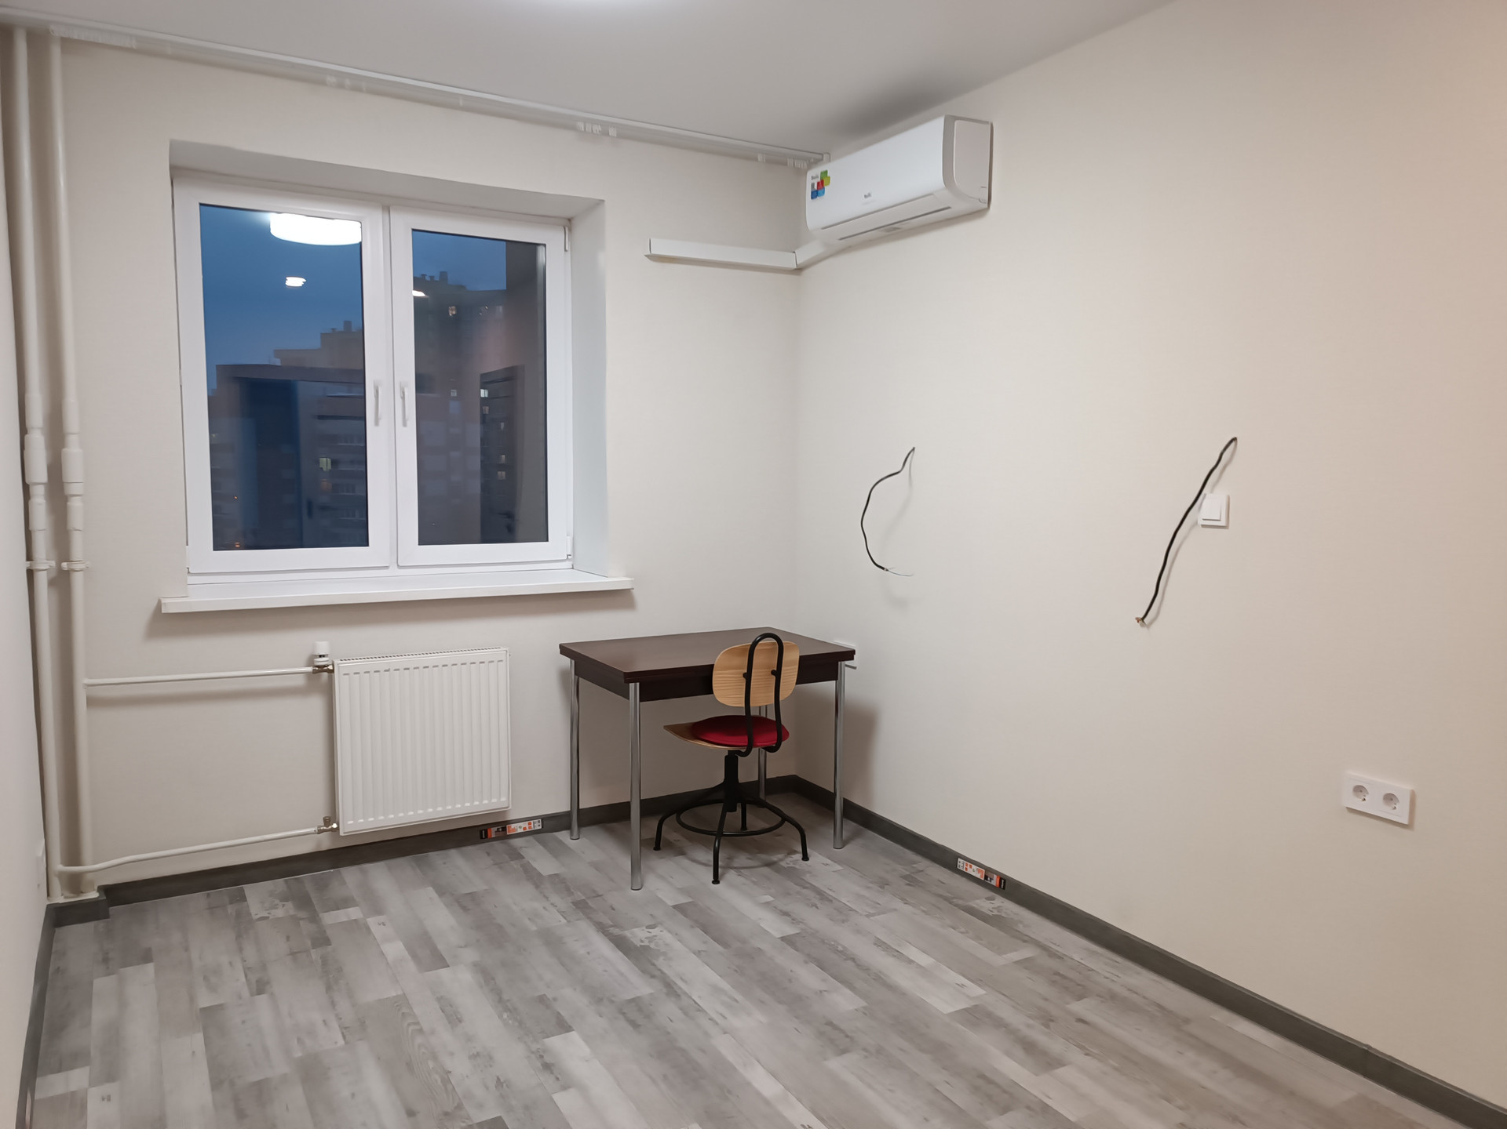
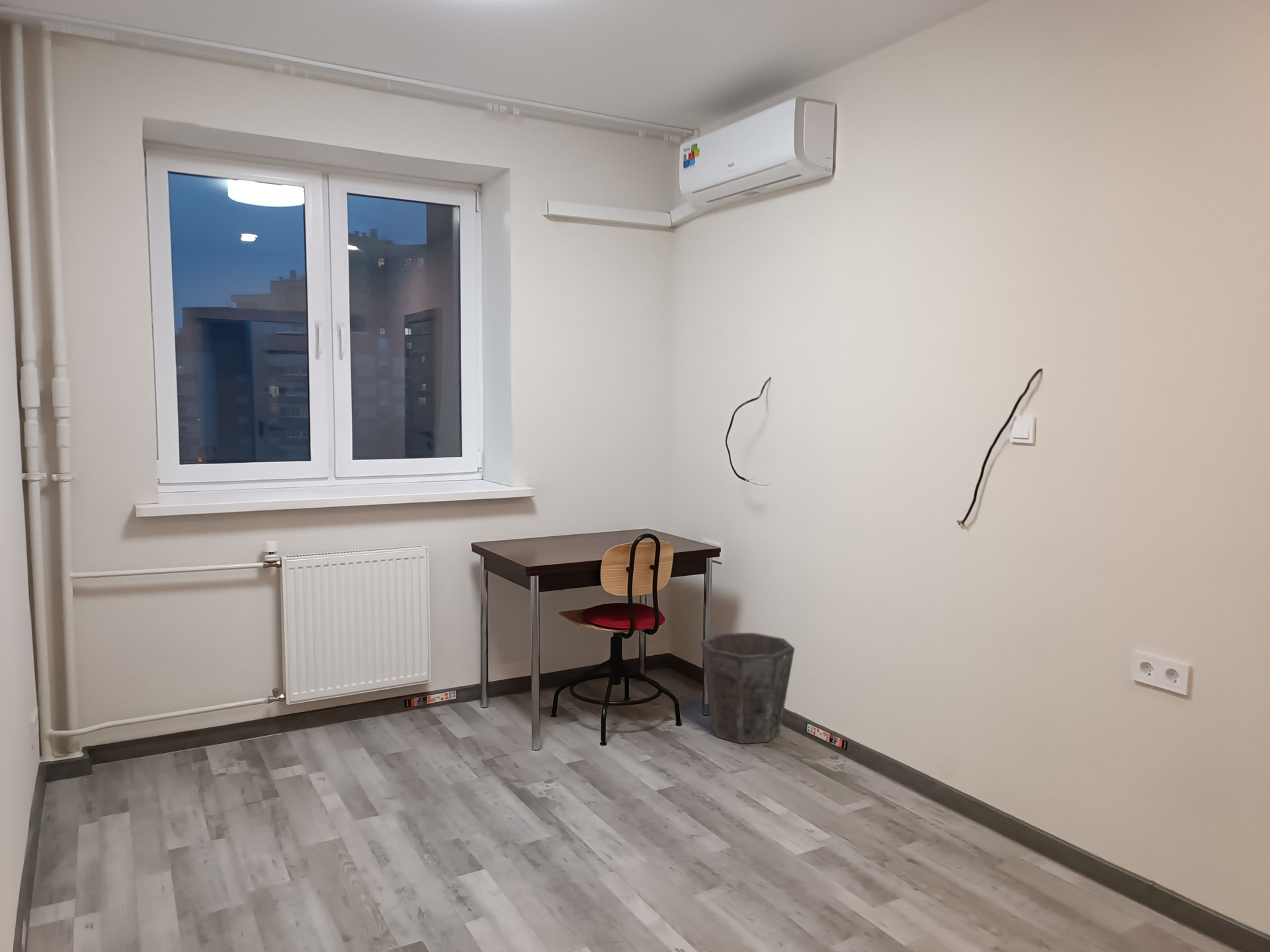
+ waste bin (746, 688)
